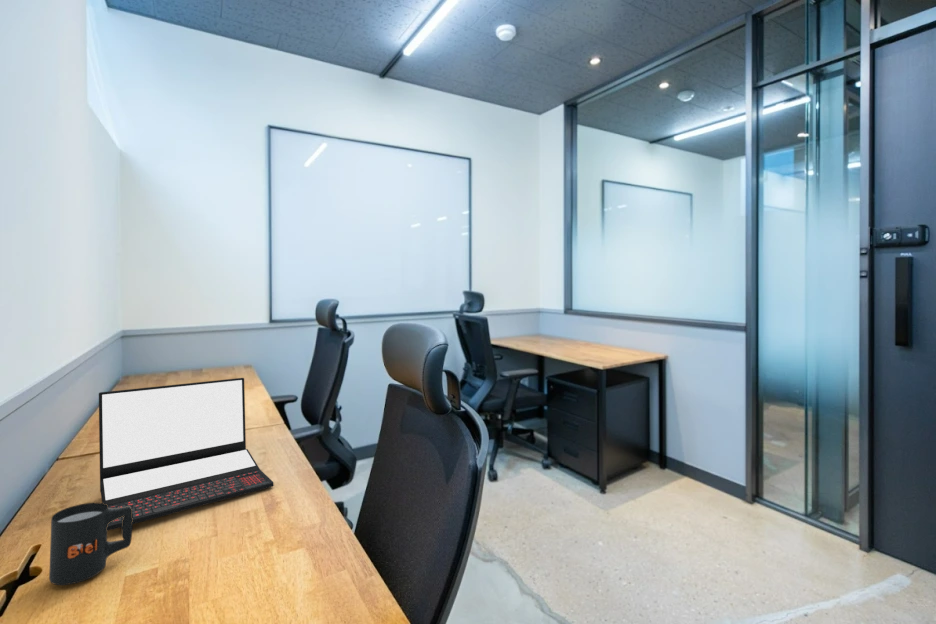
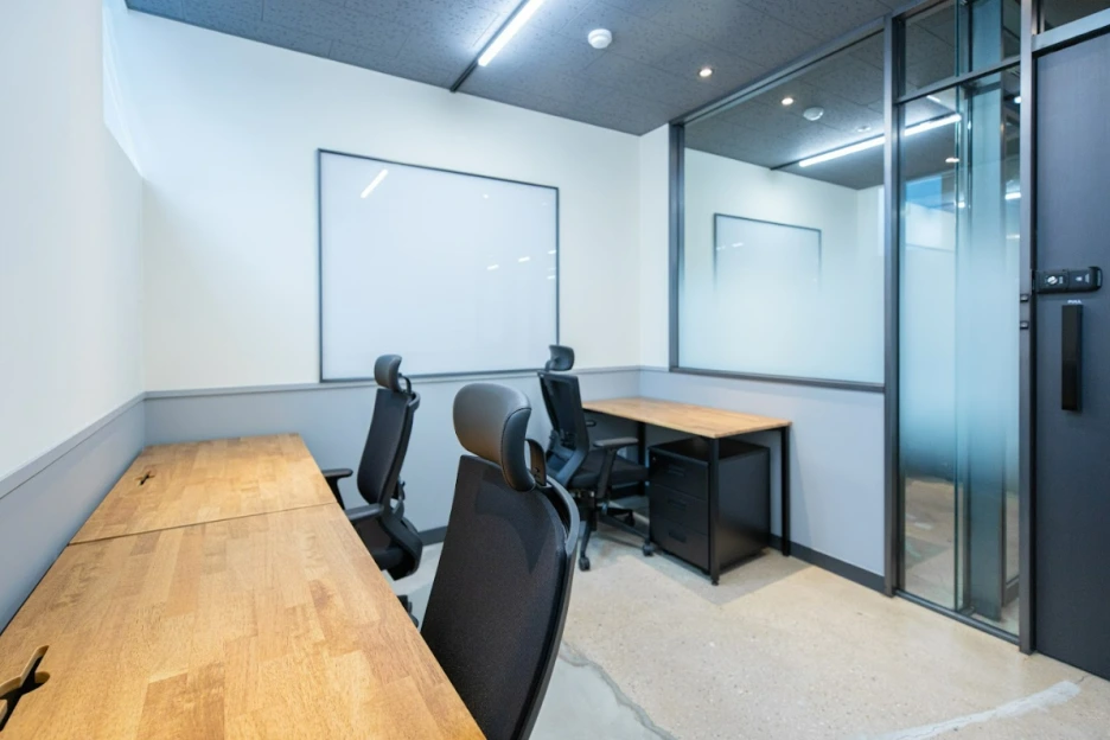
- laptop (187, 441)
- mug (93, 538)
